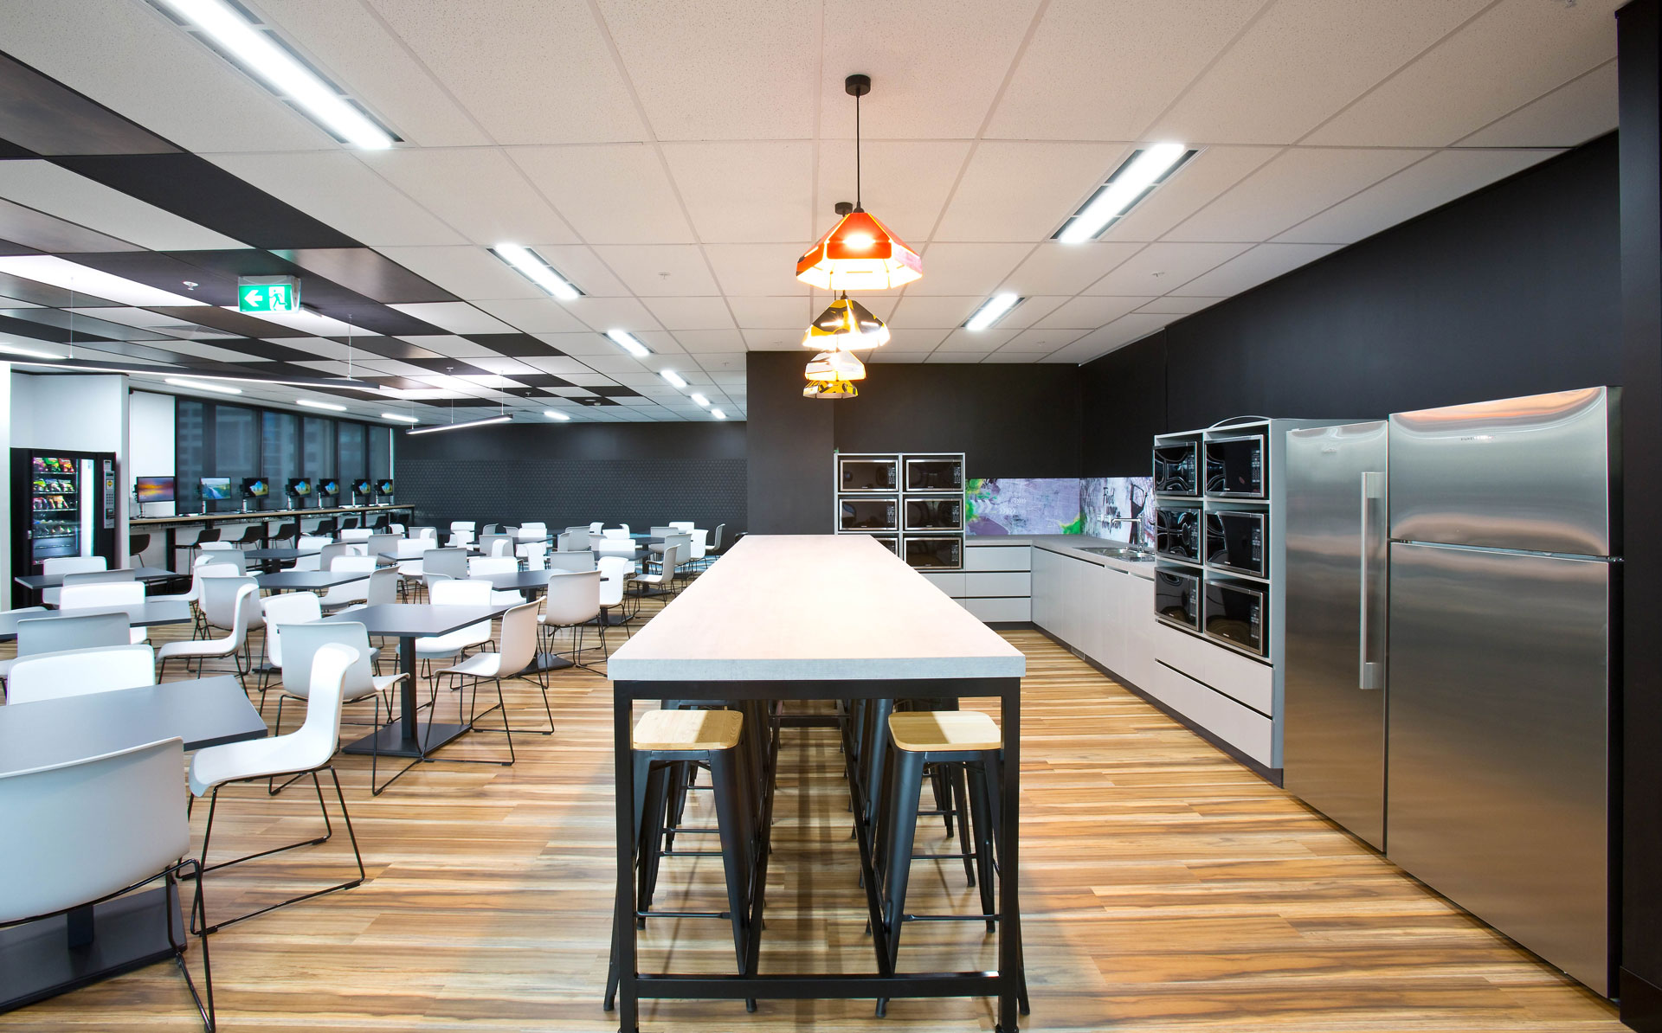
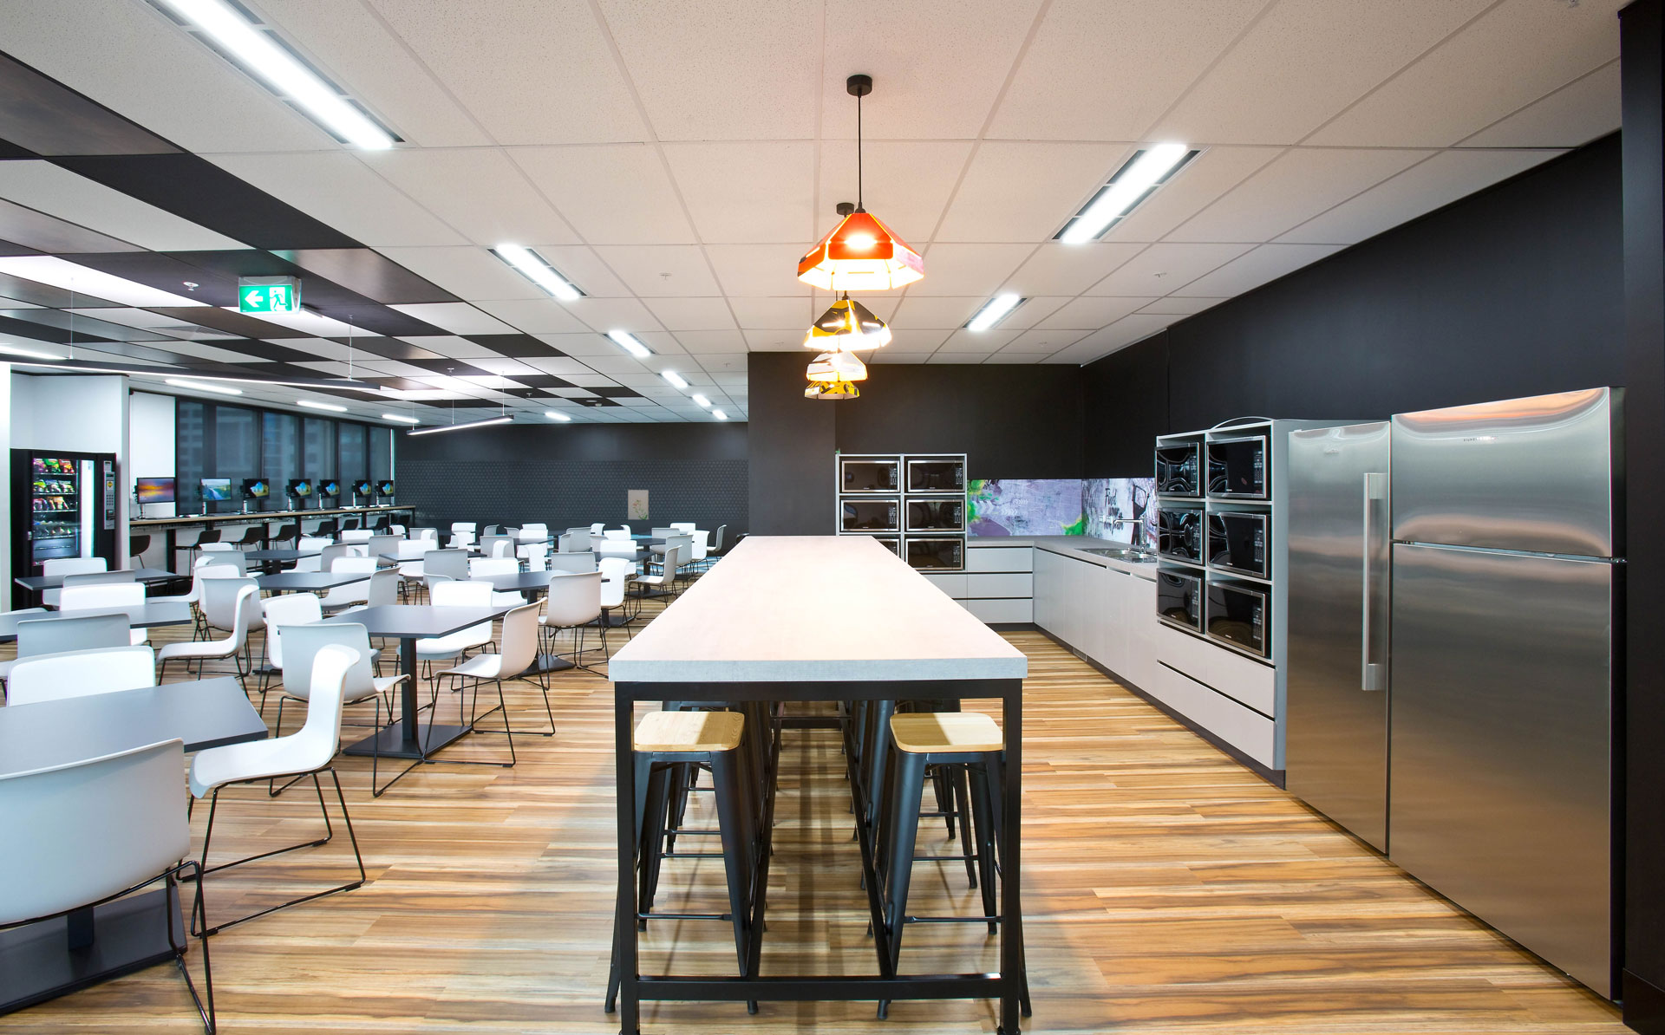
+ wall art (638, 504)
